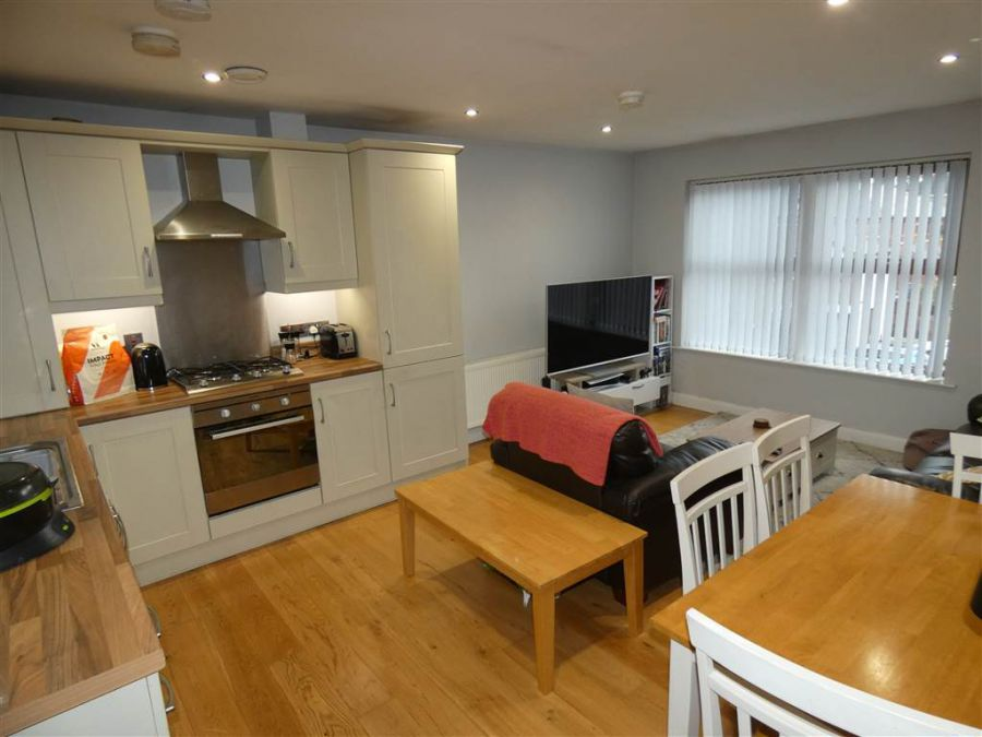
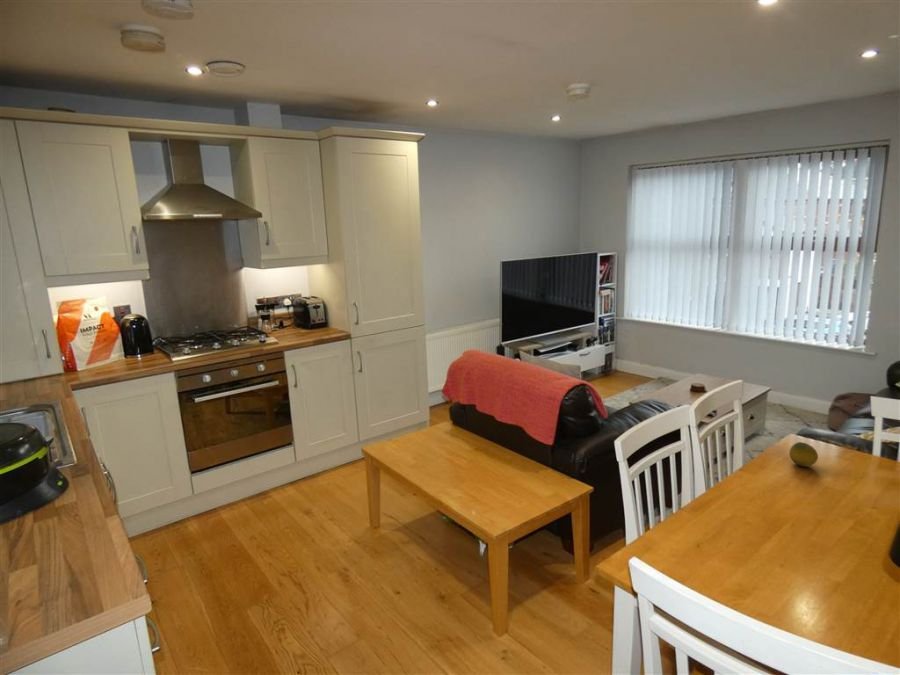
+ fruit (803, 454)
